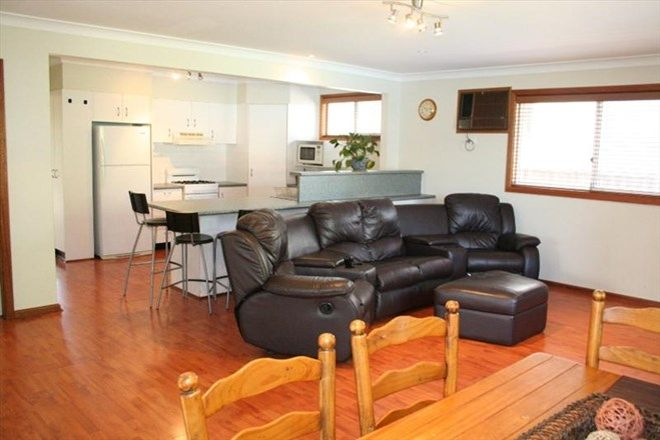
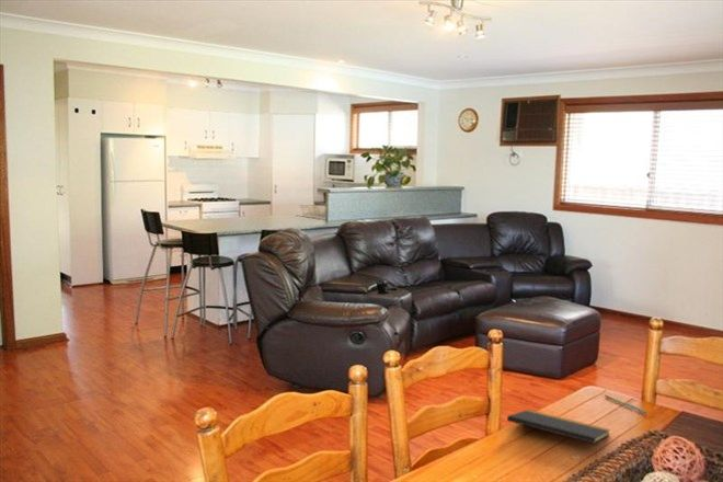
+ pen (624, 403)
+ notepad (558, 425)
